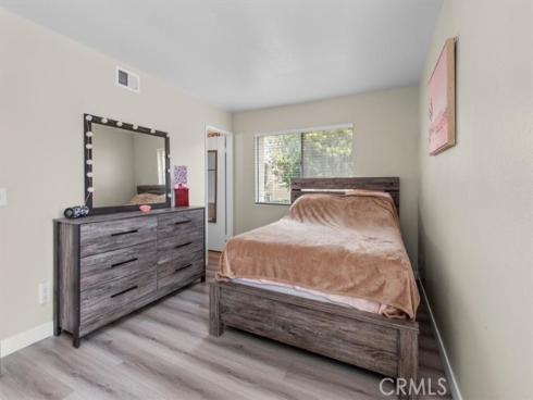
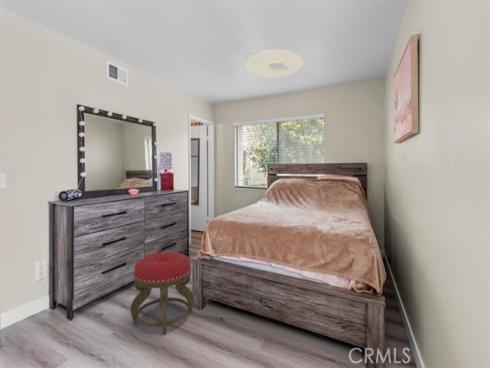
+ ceiling light (274, 62)
+ stool (163, 287)
